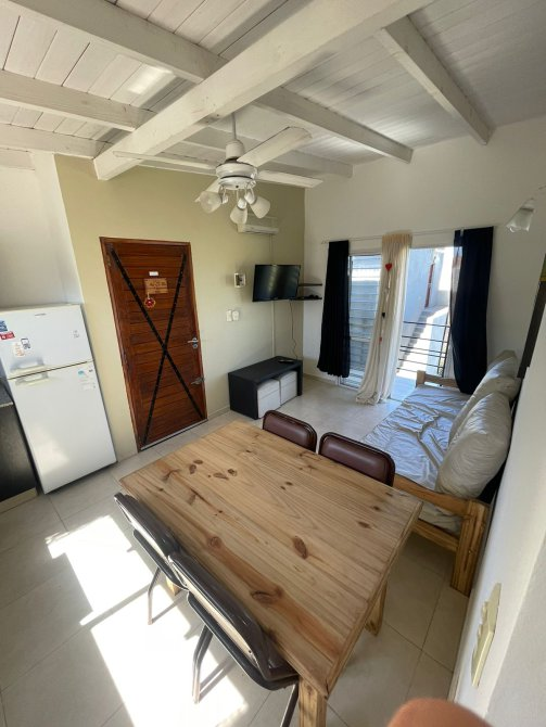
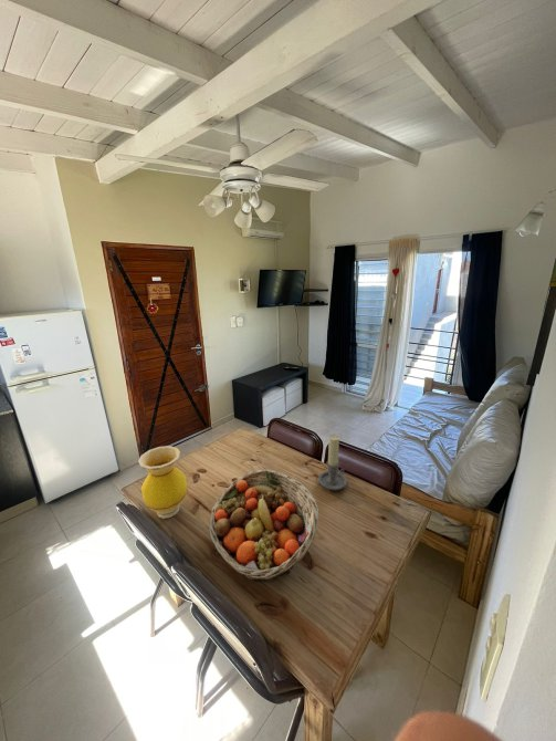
+ vase (164, 483)
+ candle holder (335, 459)
+ fruit basket (262, 521)
